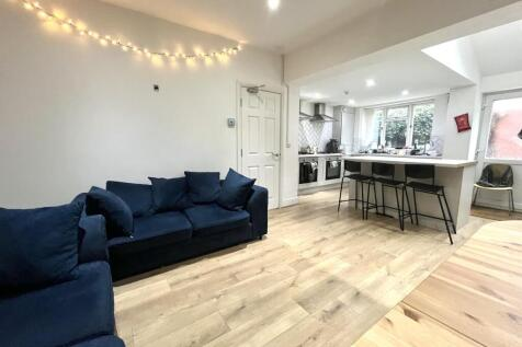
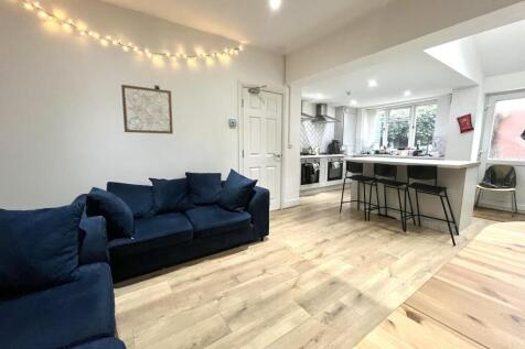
+ wall art (147, 111)
